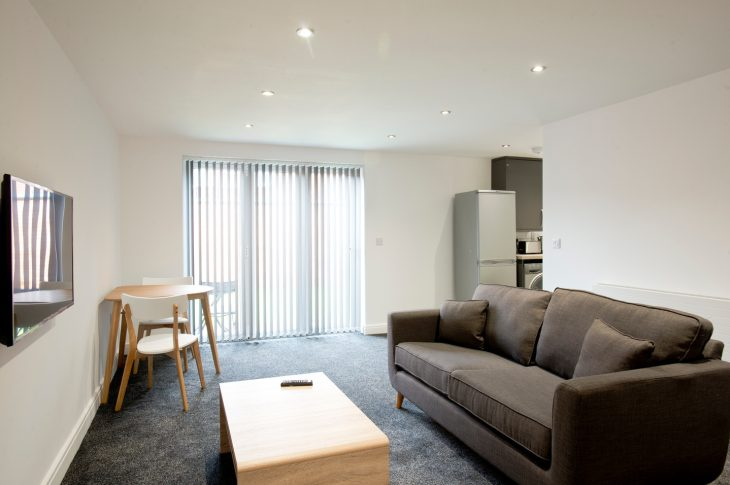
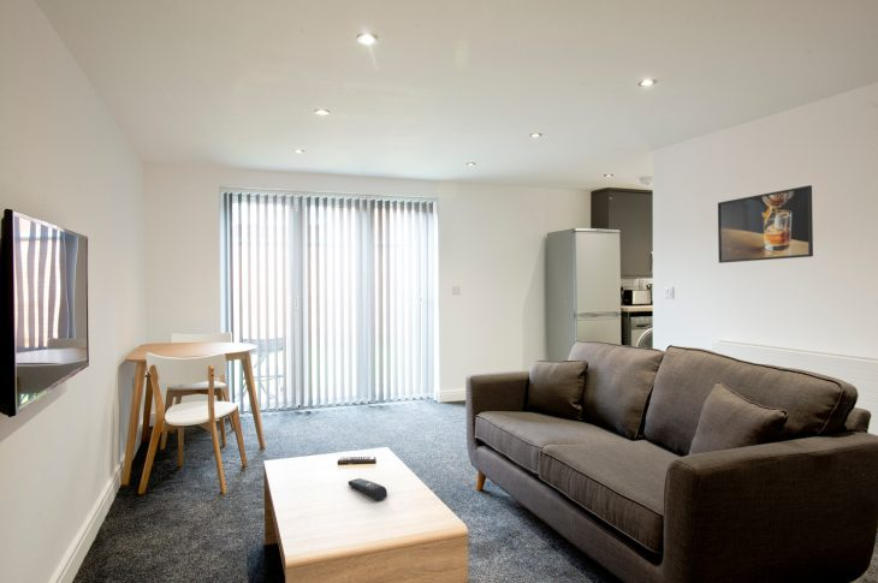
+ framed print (761, 227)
+ remote control (367, 487)
